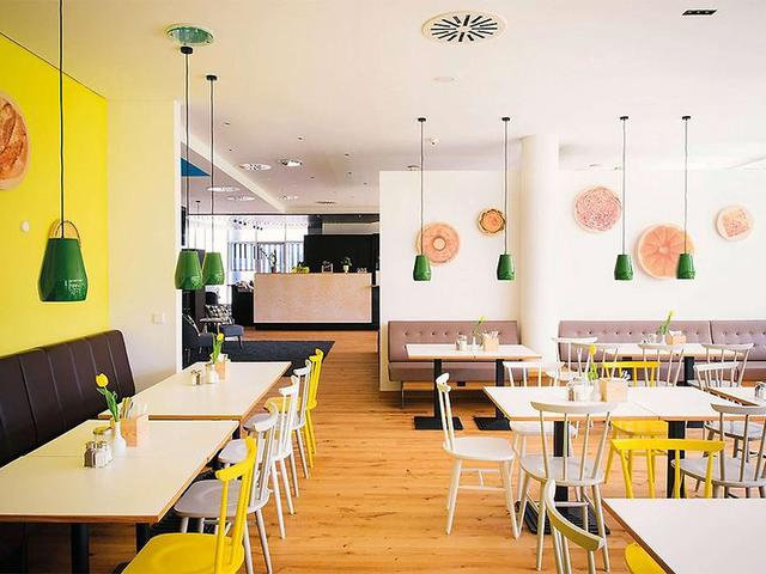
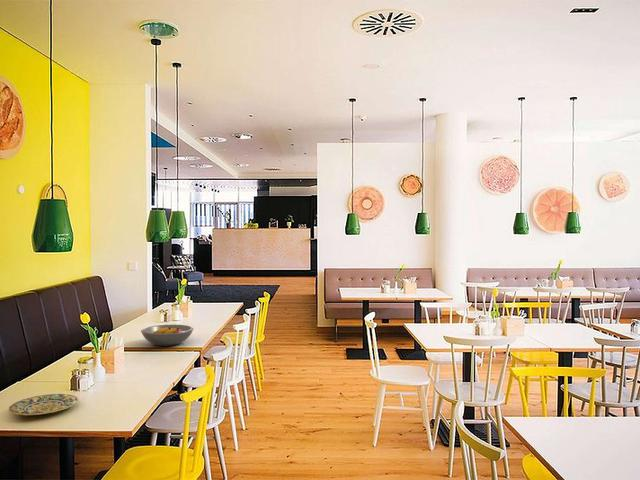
+ plate (44, 406)
+ fruit bowl (167, 334)
